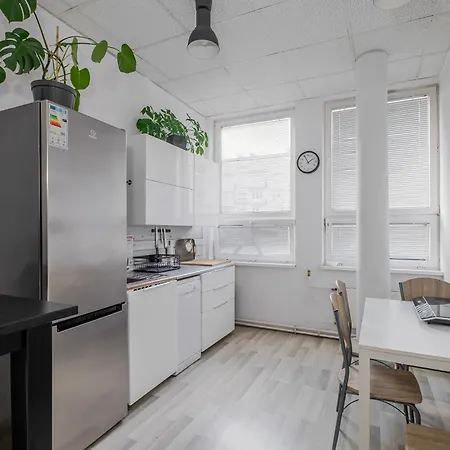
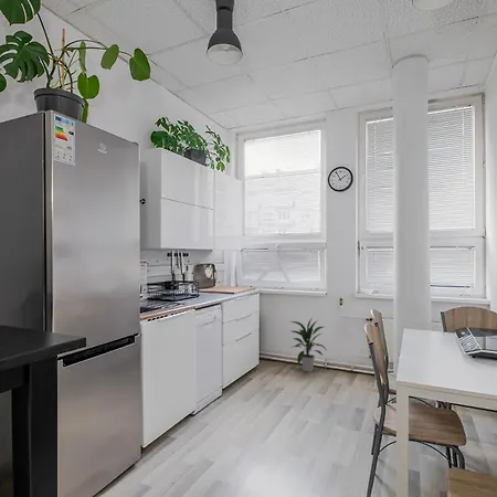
+ indoor plant (307, 343)
